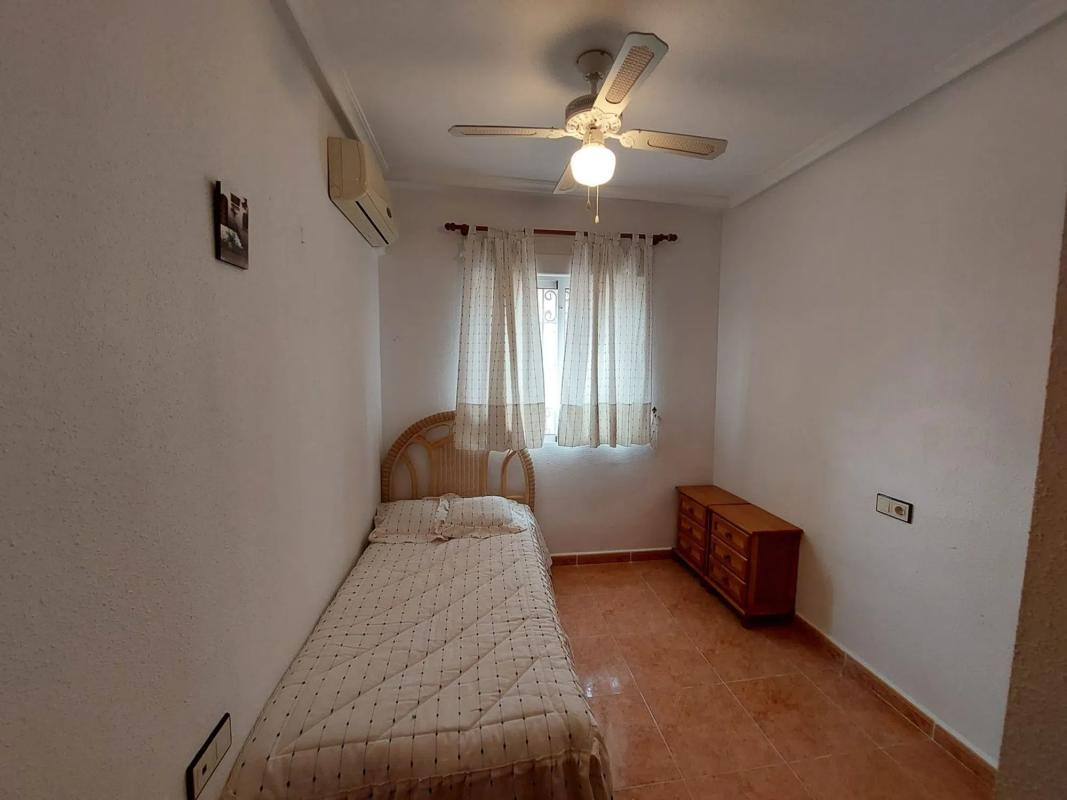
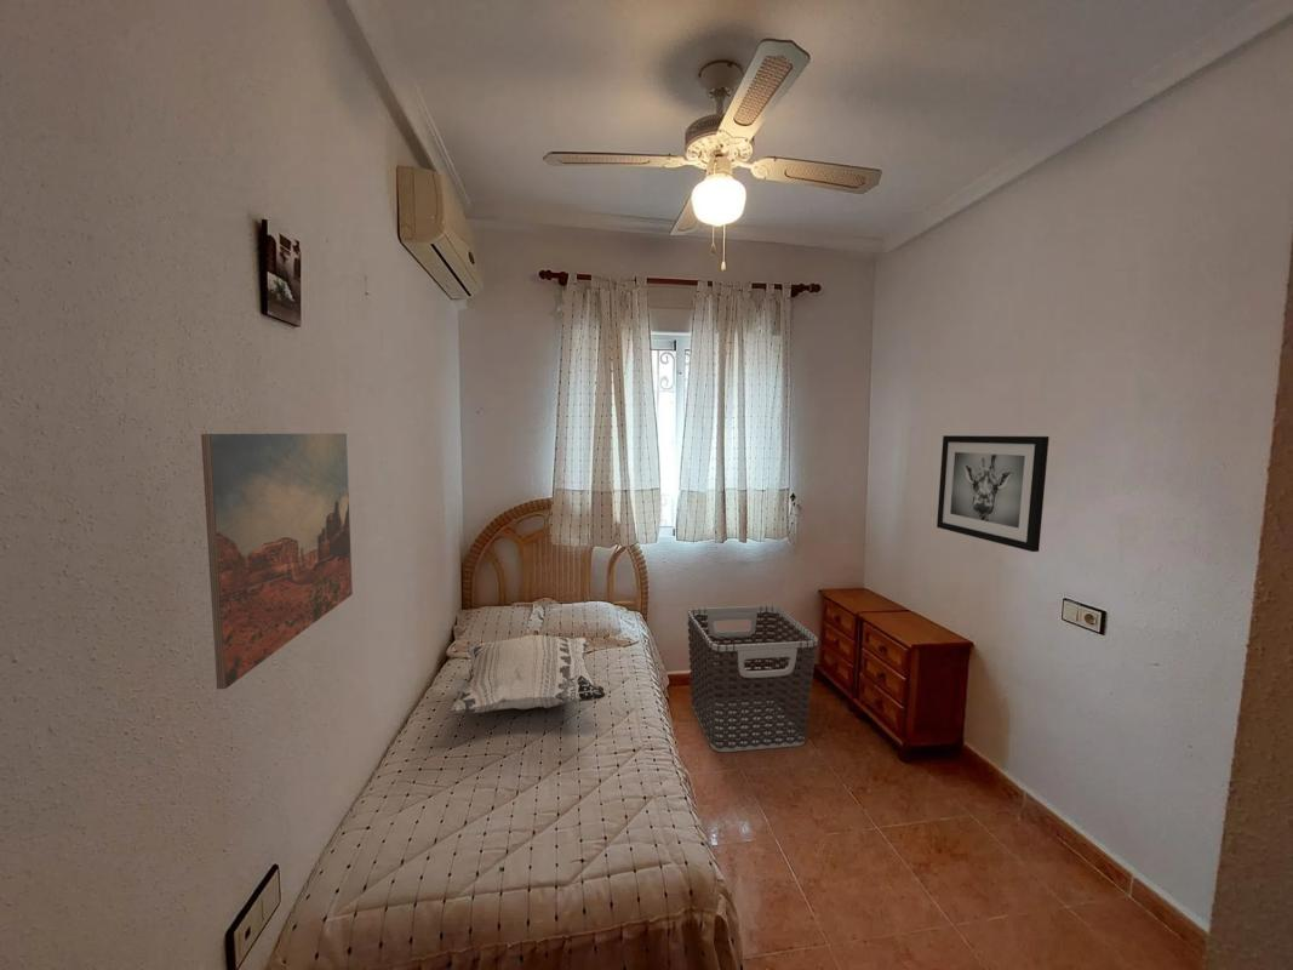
+ decorative pillow (530, 671)
+ wall art (294, 534)
+ clothes hamper (746, 673)
+ wall art (985, 487)
